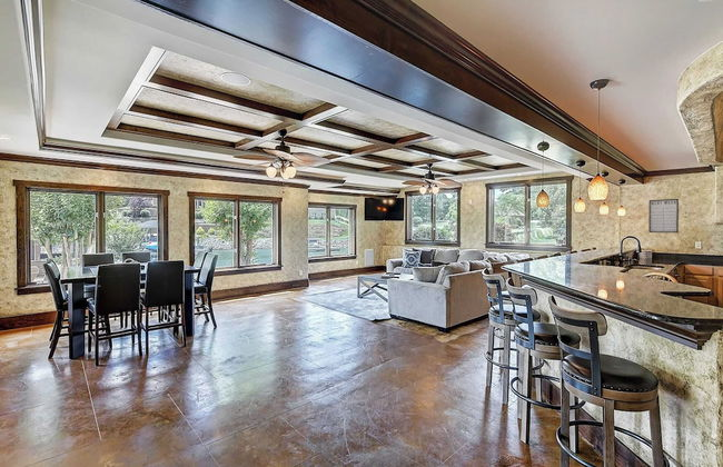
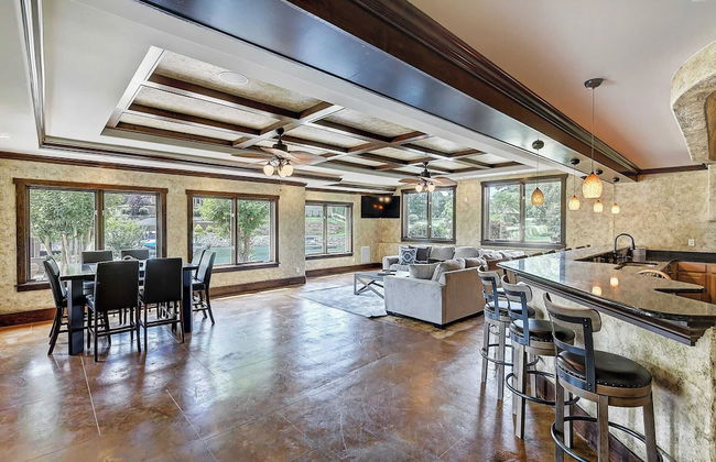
- writing board (663, 216)
